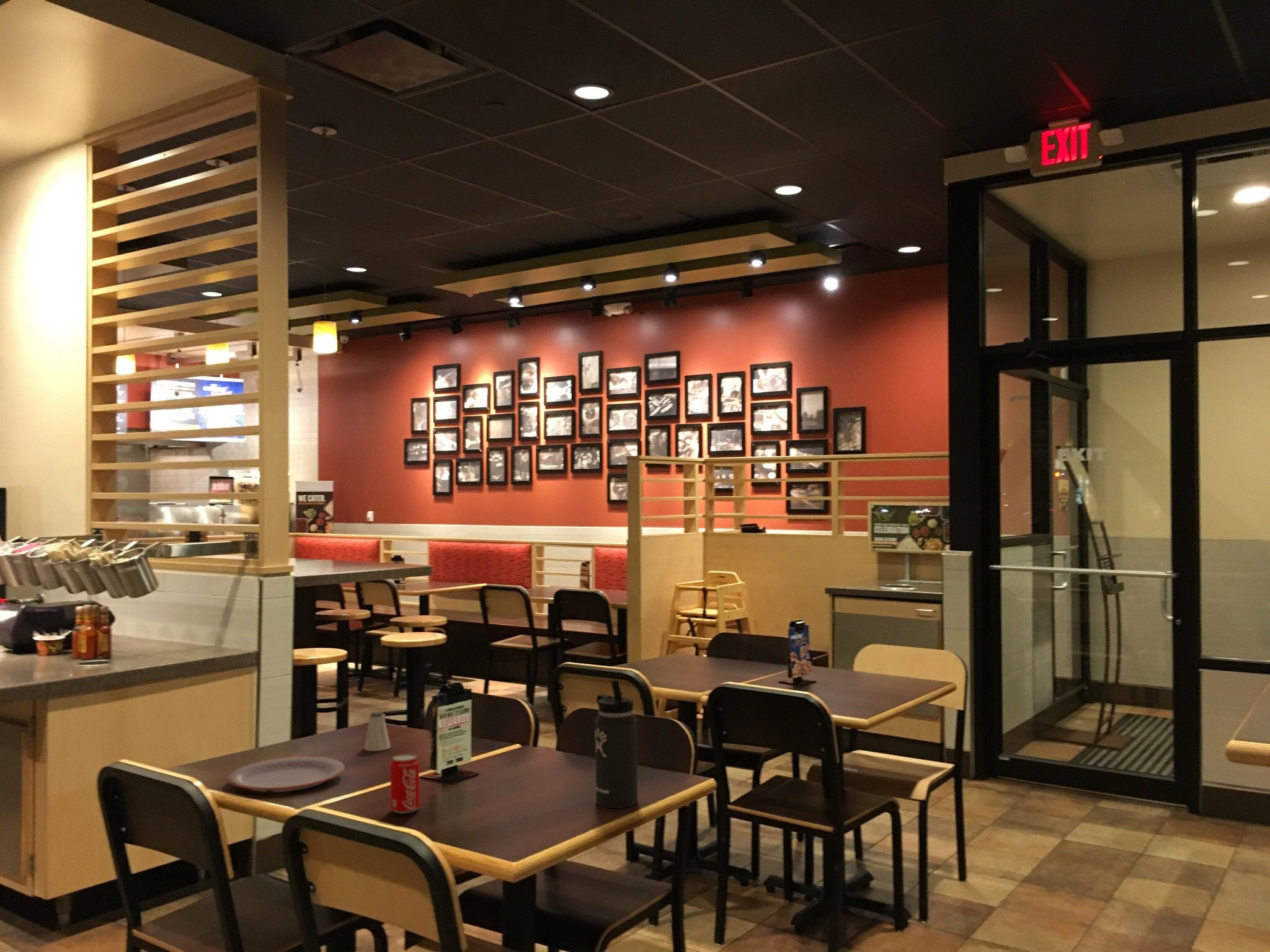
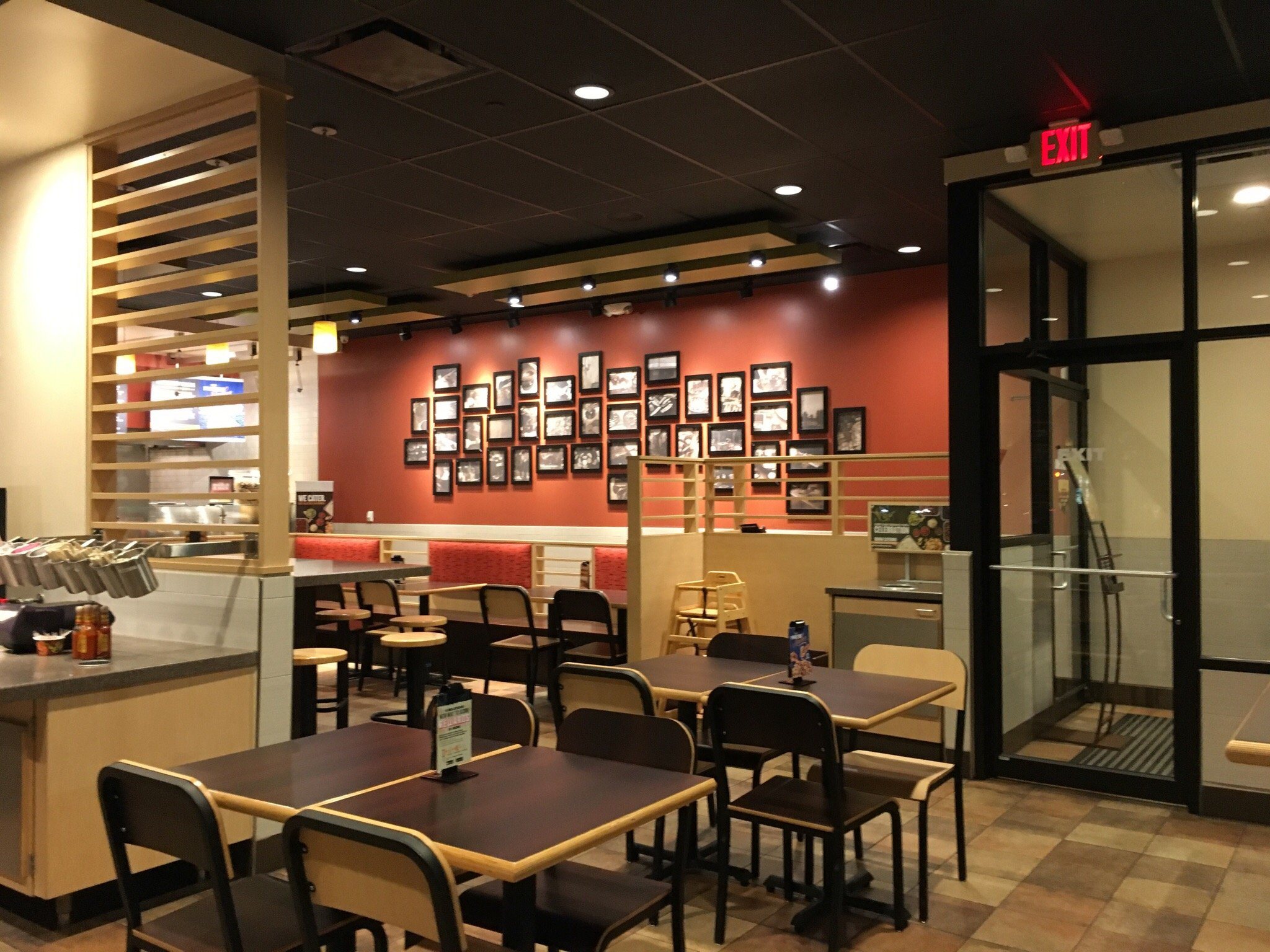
- thermos bottle (613, 740)
- saltshaker (377, 730)
- plate (287, 775)
- beverage can (404, 783)
